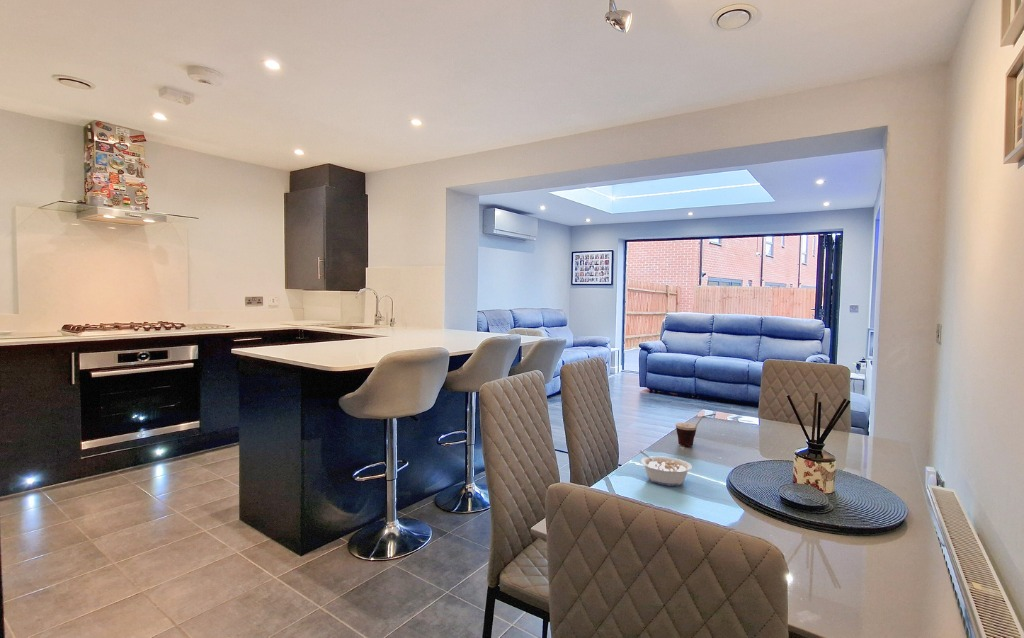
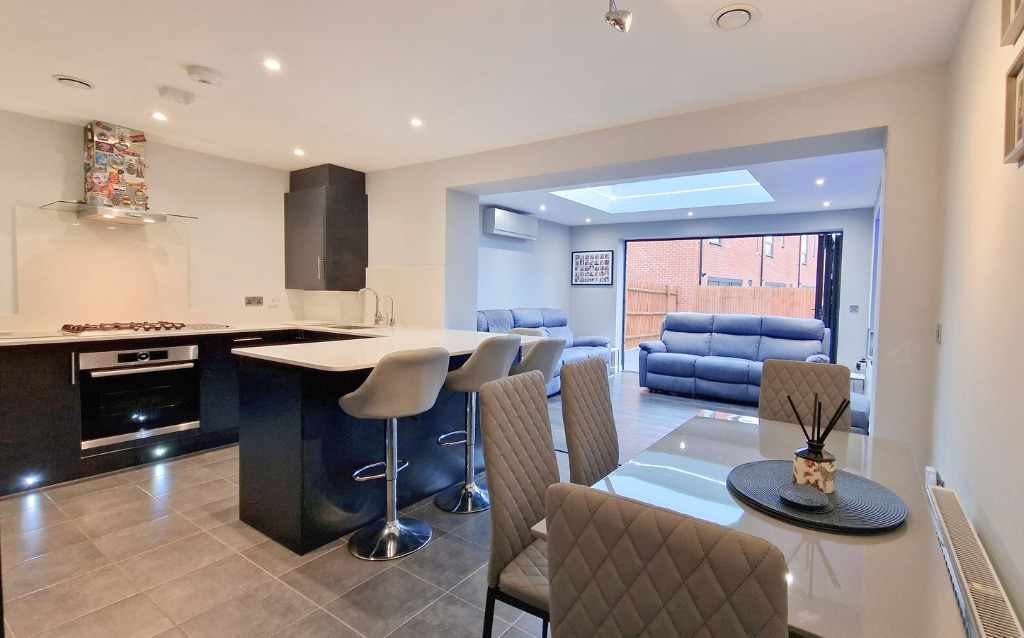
- cup (695, 428)
- legume (663, 469)
